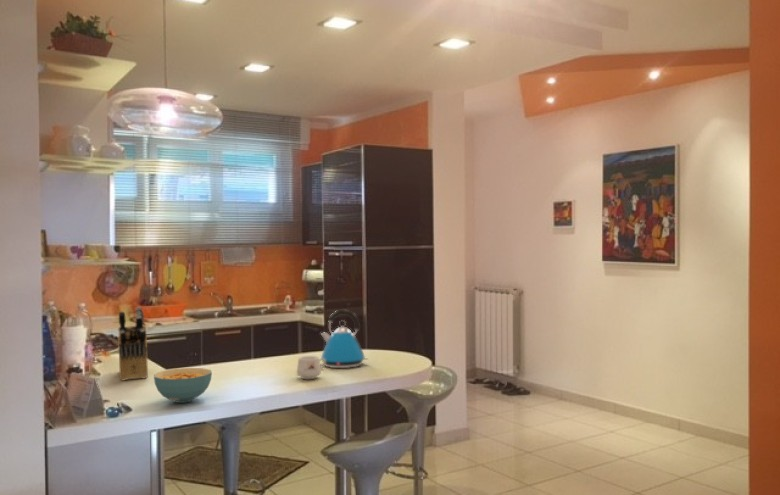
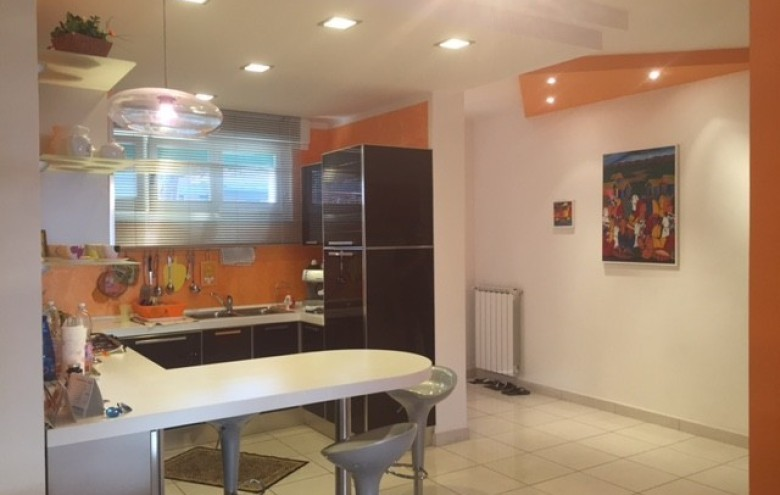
- knife block (133, 340)
- mug (311, 367)
- kettle (344, 336)
- cereal bowl (183, 387)
